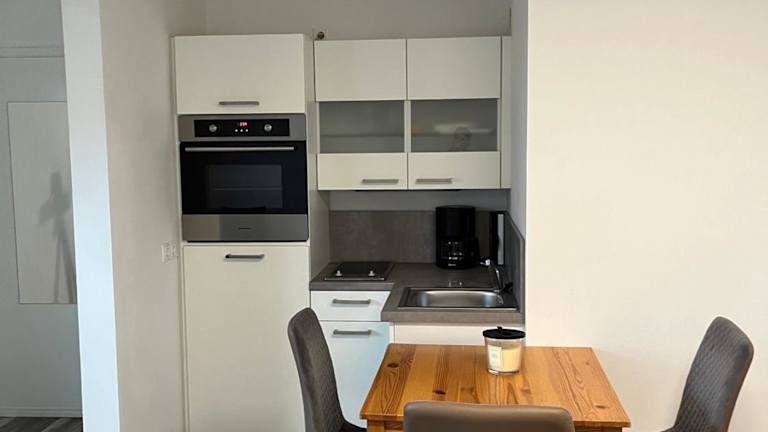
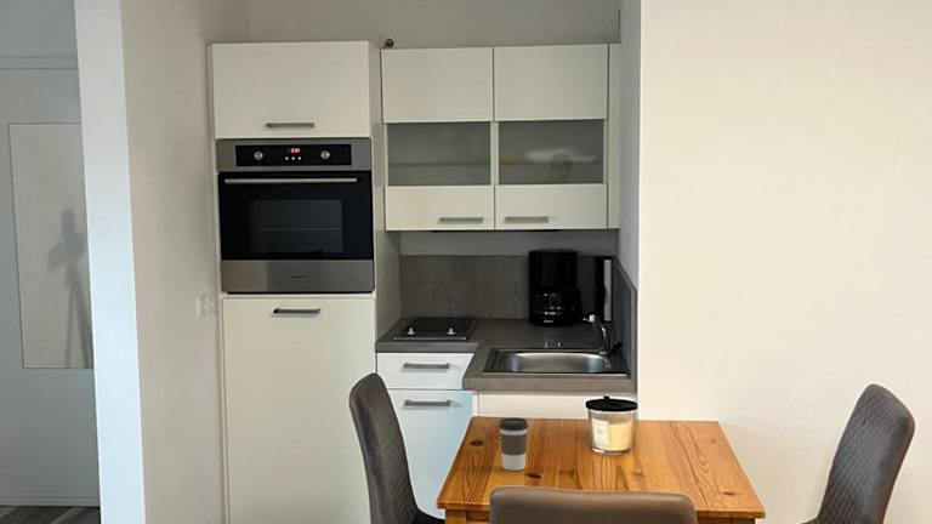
+ coffee cup (513, 444)
